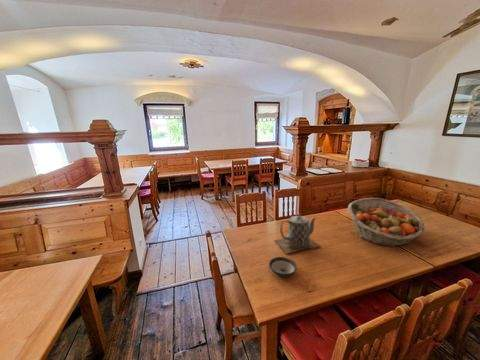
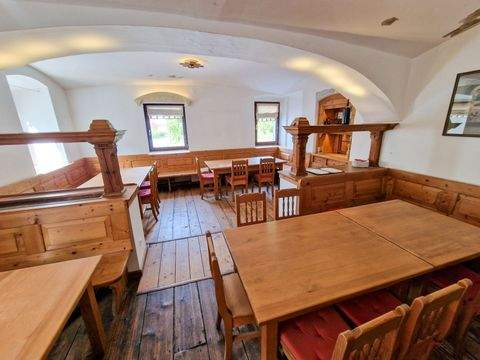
- fruit basket (383, 220)
- teapot (297, 228)
- saucer (282, 267)
